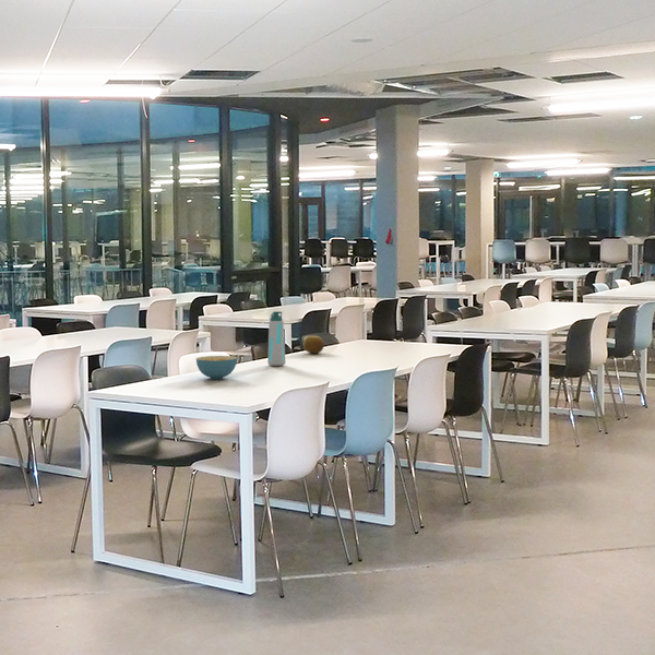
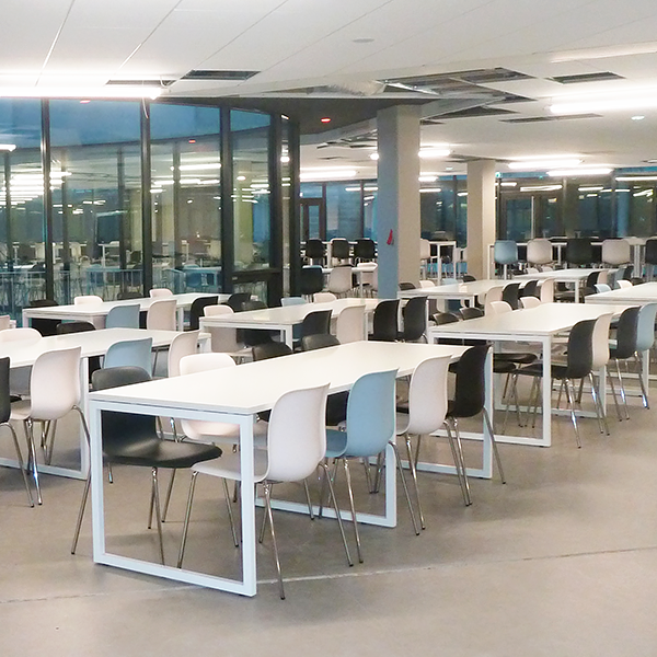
- water bottle (276, 338)
- fruit (313, 344)
- cereal bowl (216, 368)
